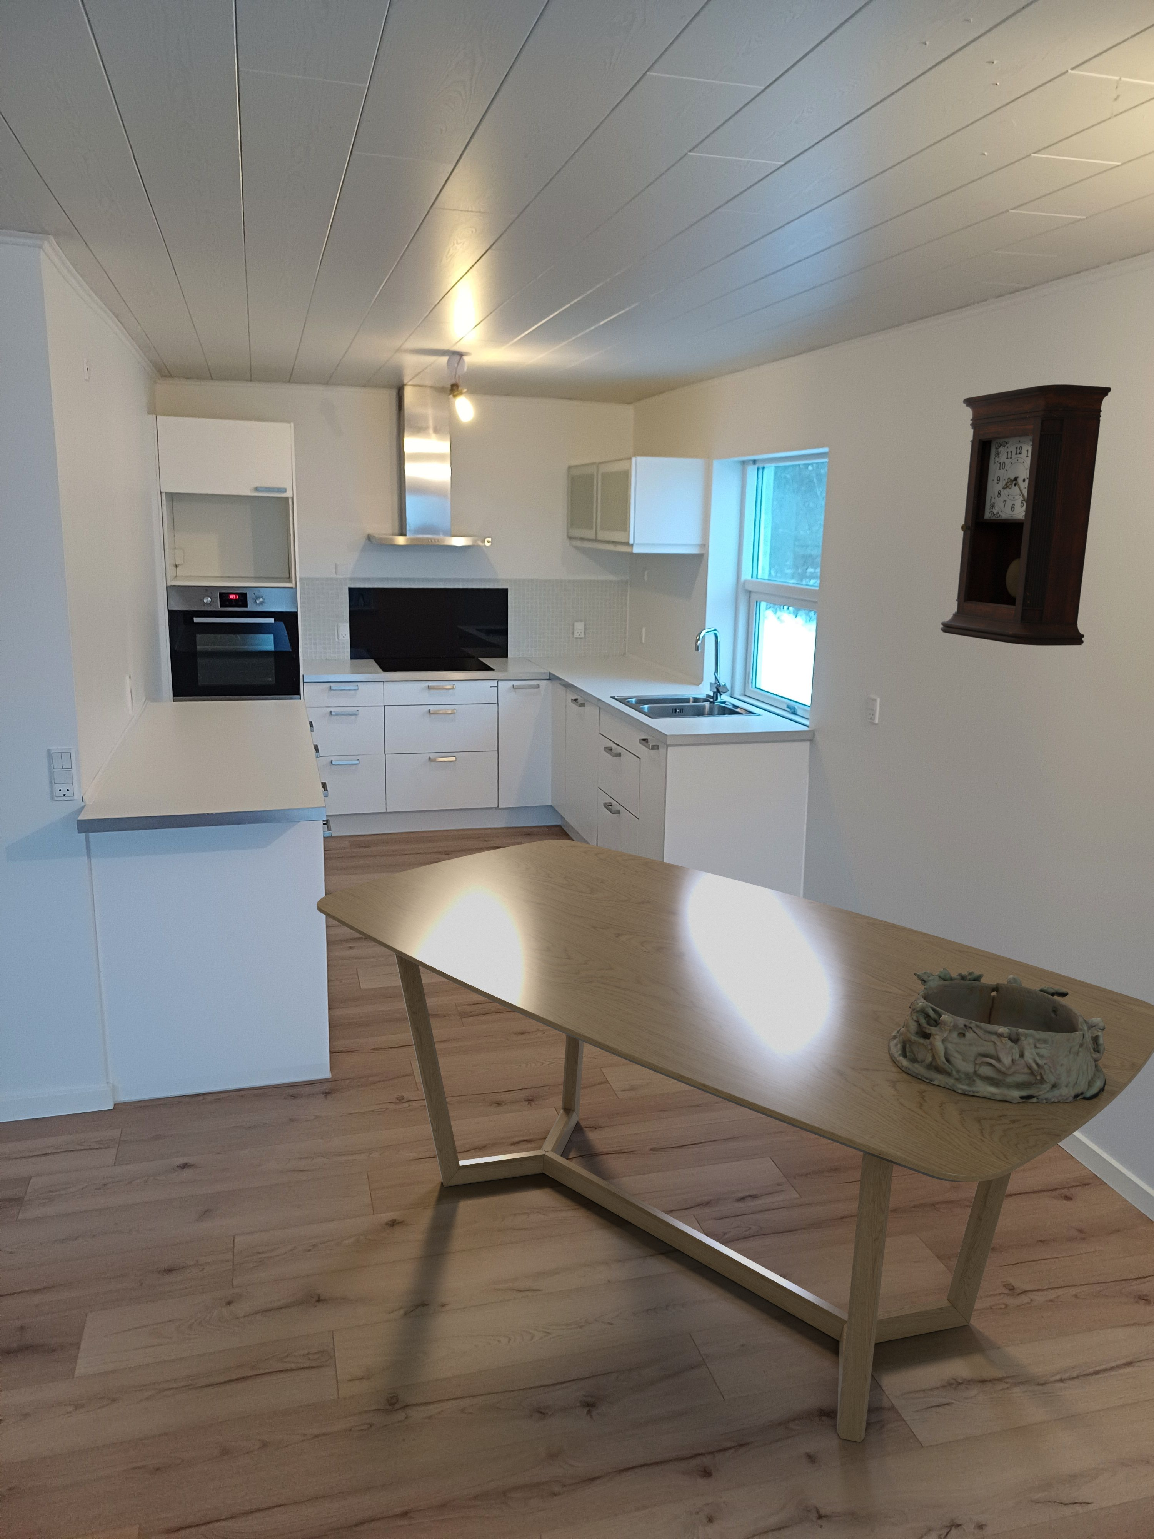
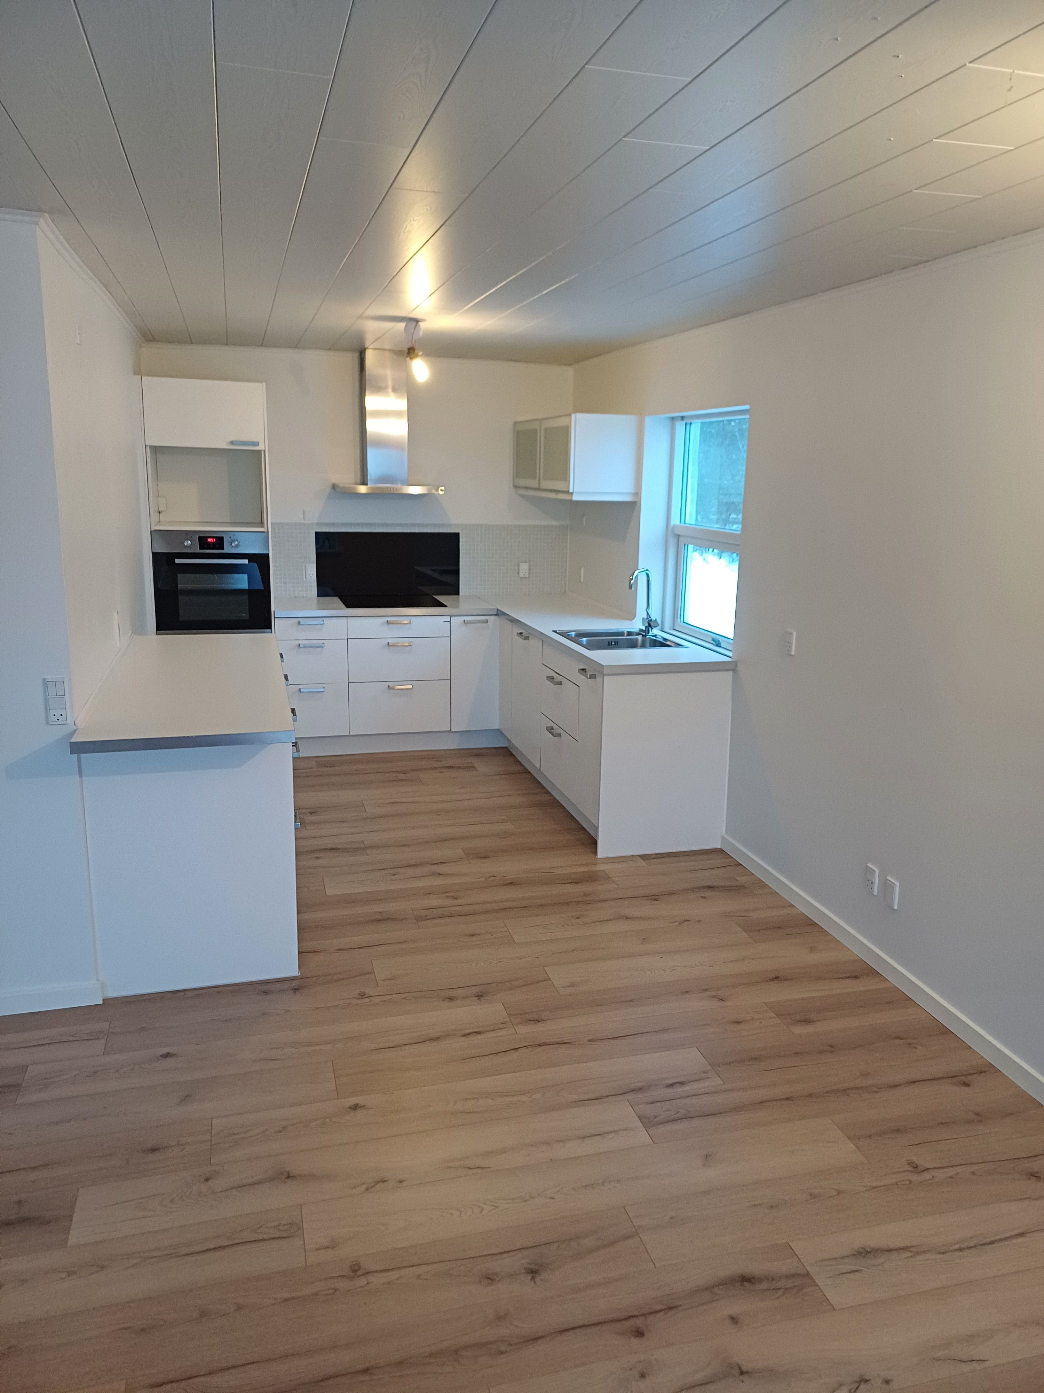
- dining table (693, 1087)
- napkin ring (994, 1028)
- pendulum clock (1015, 519)
